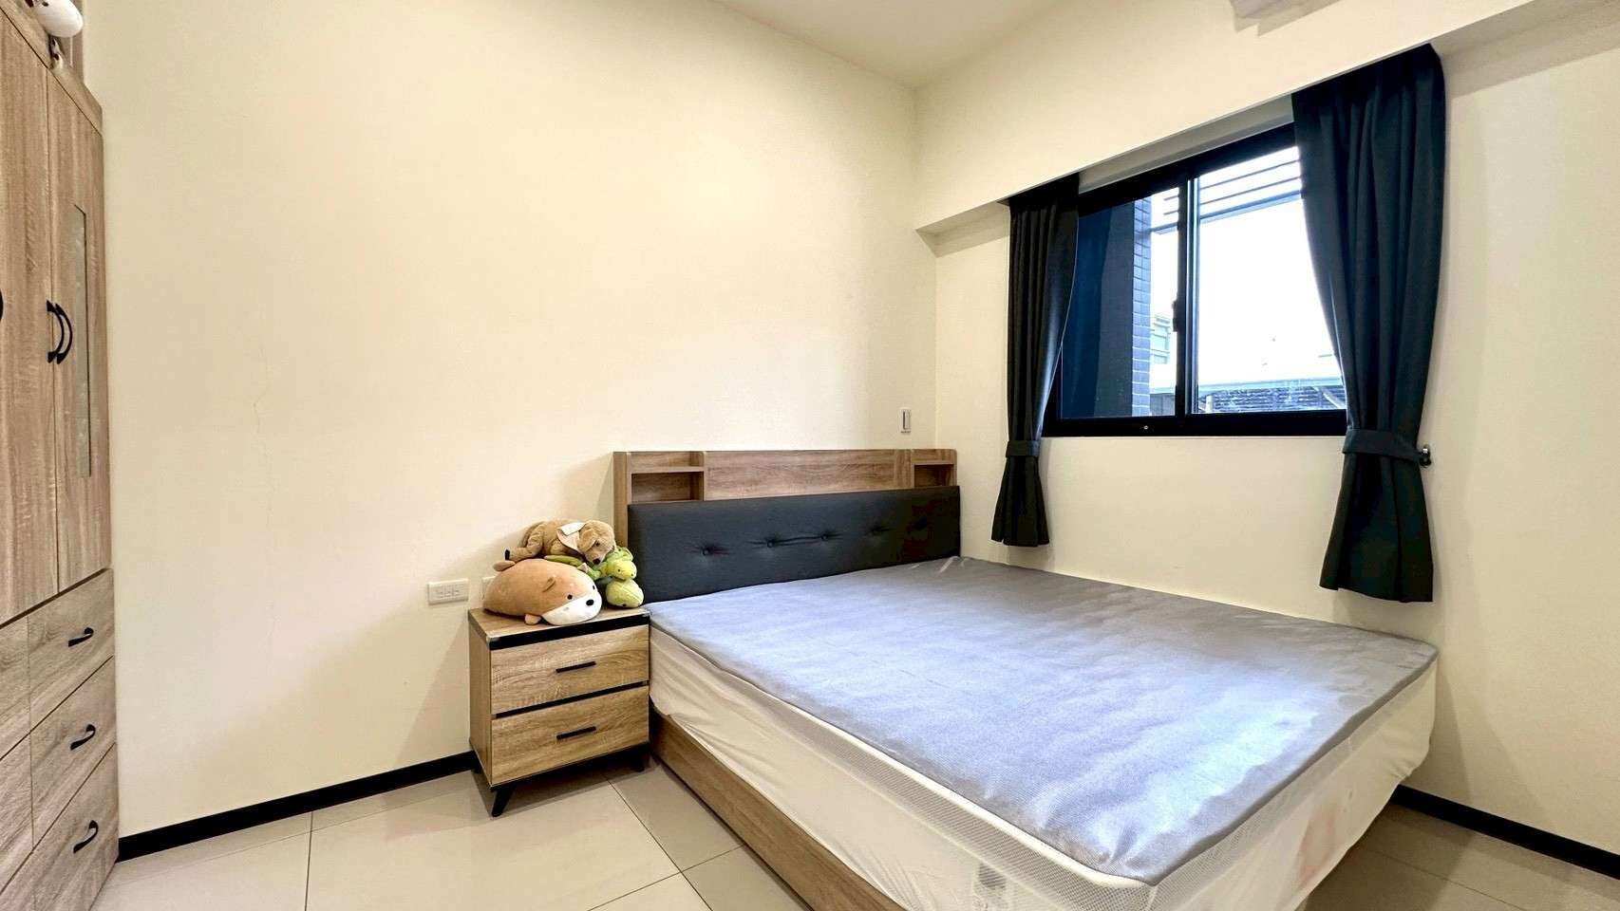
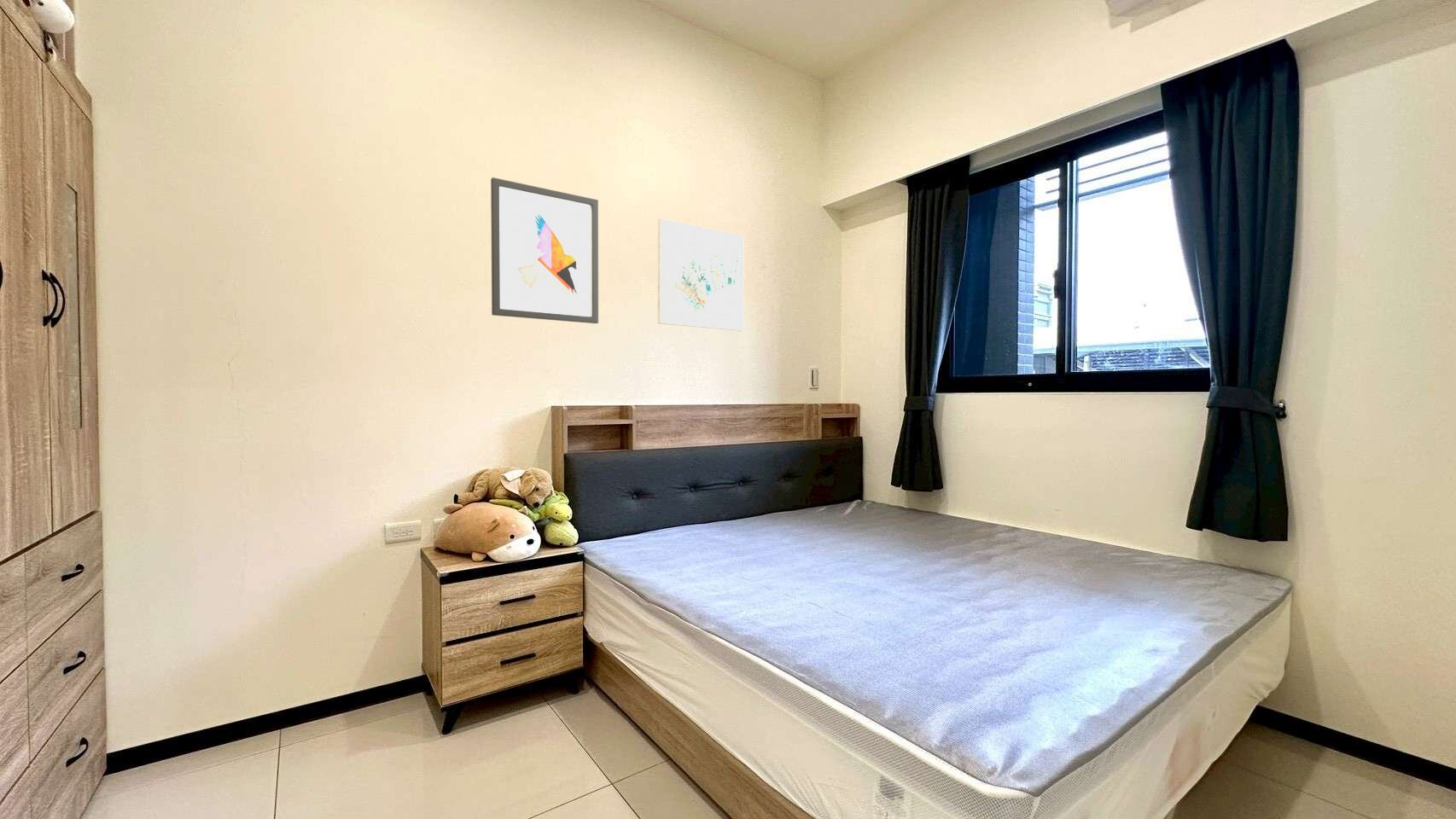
+ wall art (547, 254)
+ wall art (702, 277)
